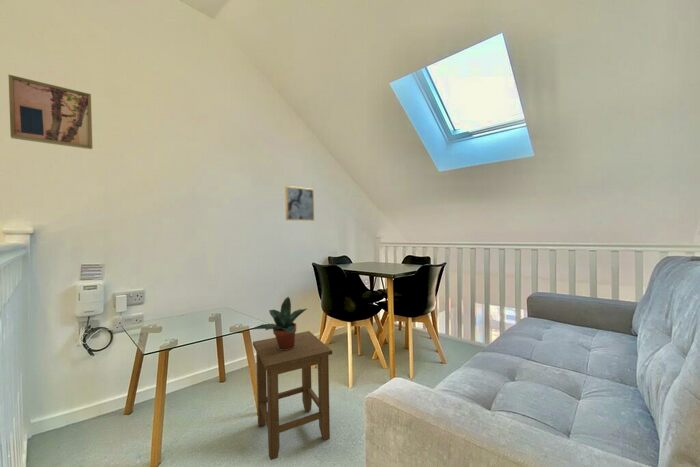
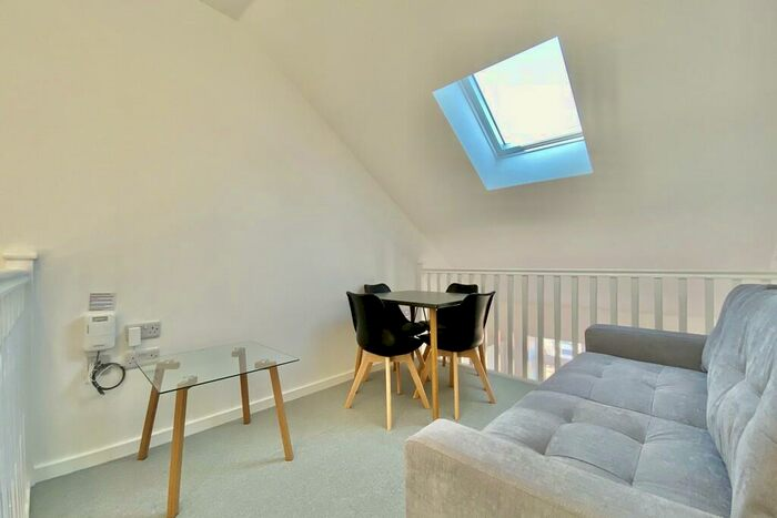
- wall art (53, 114)
- potted plant (285, 323)
- wall art (300, 204)
- stool (292, 389)
